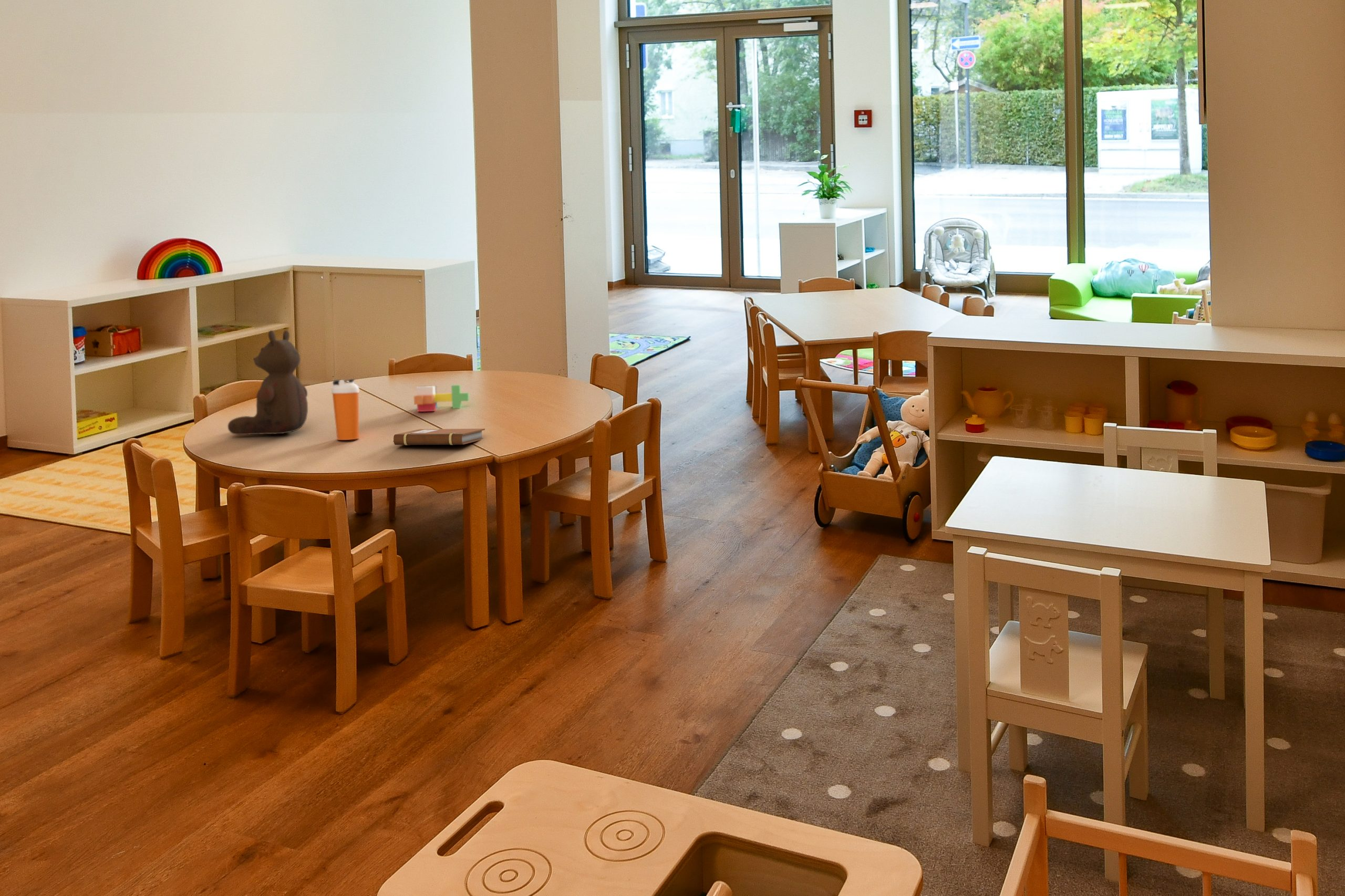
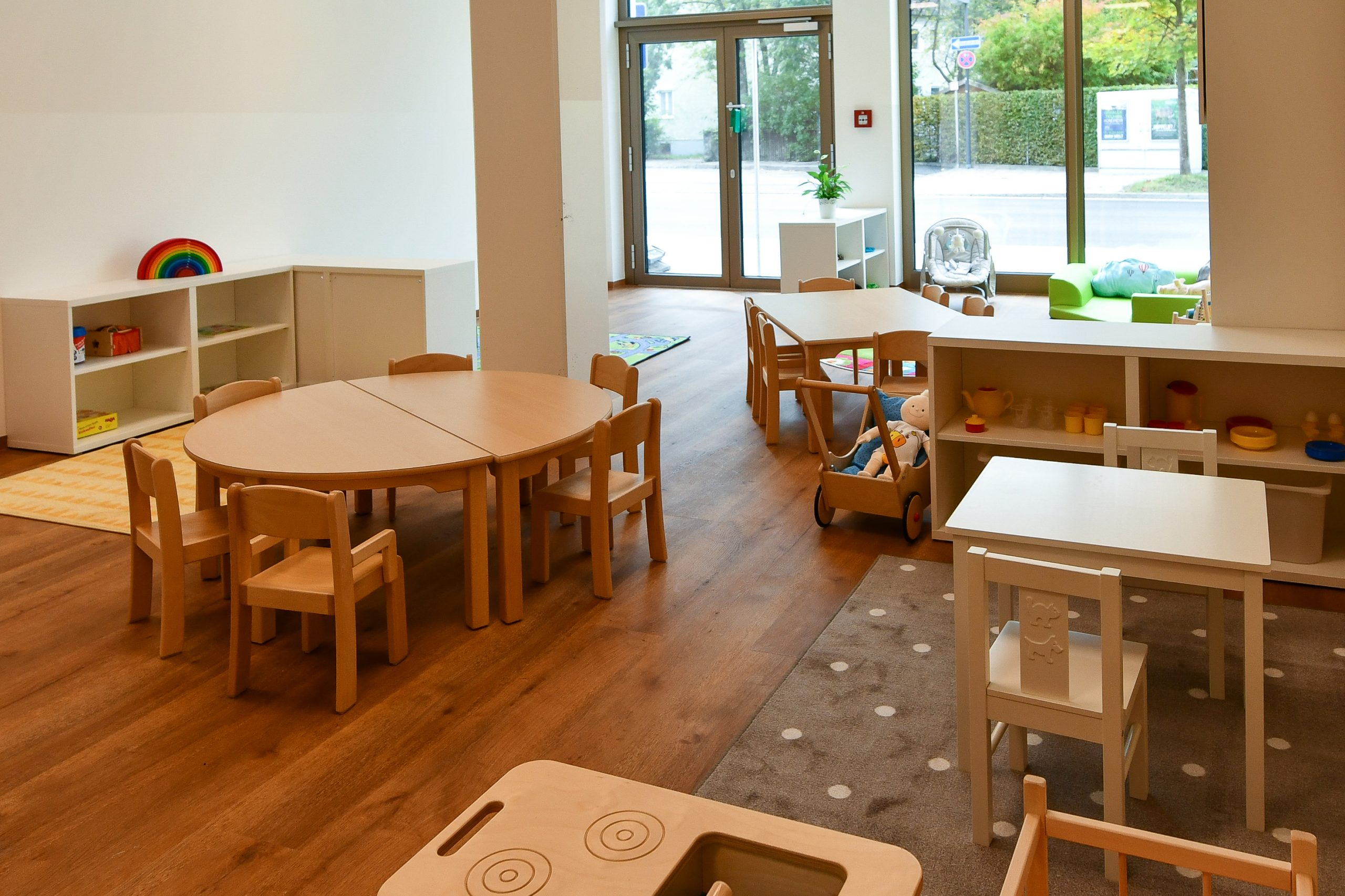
- shaker bottle (346, 409)
- teddy bear (267, 382)
- notebook (438, 436)
- toy blocks (442, 398)
